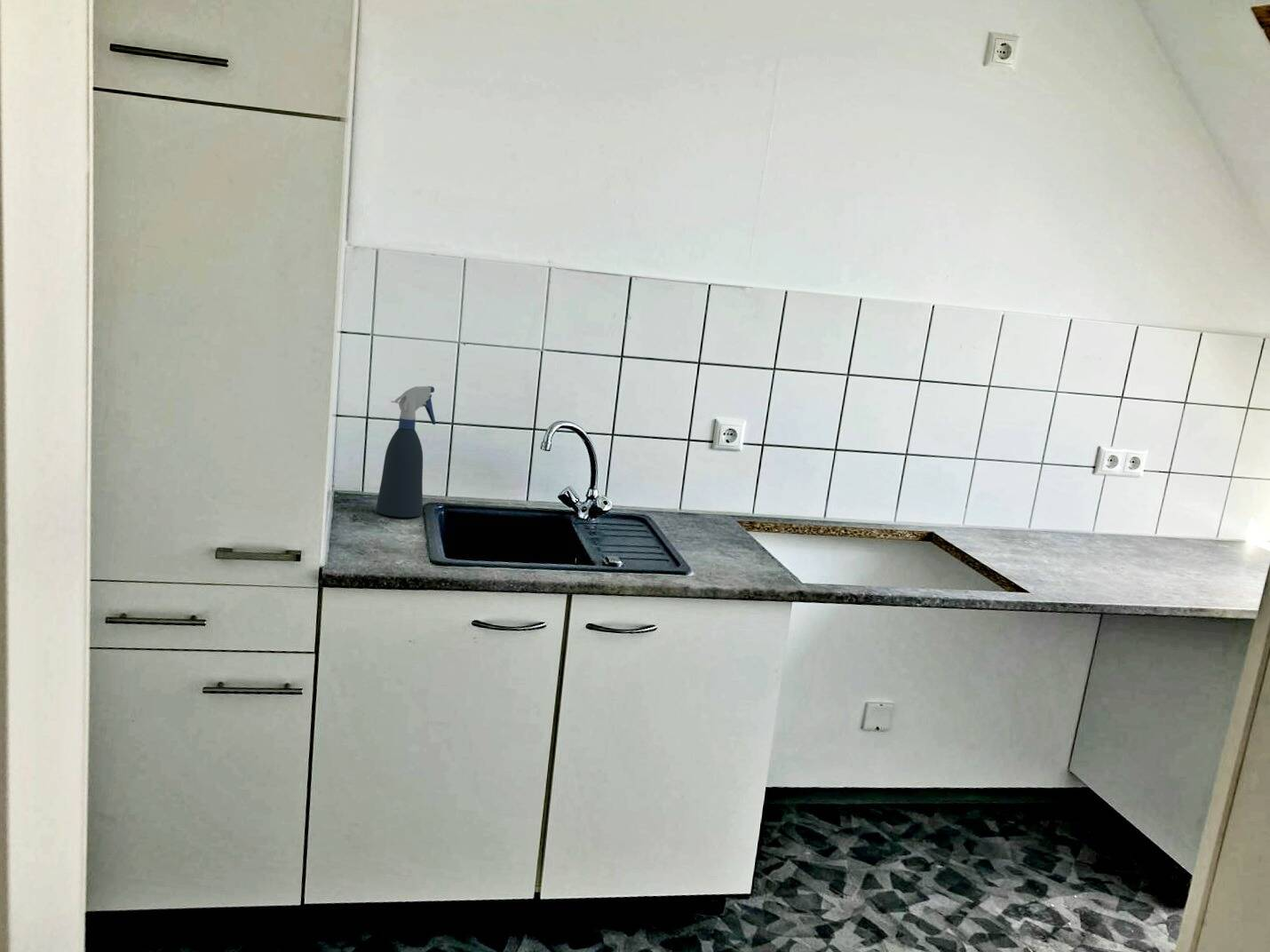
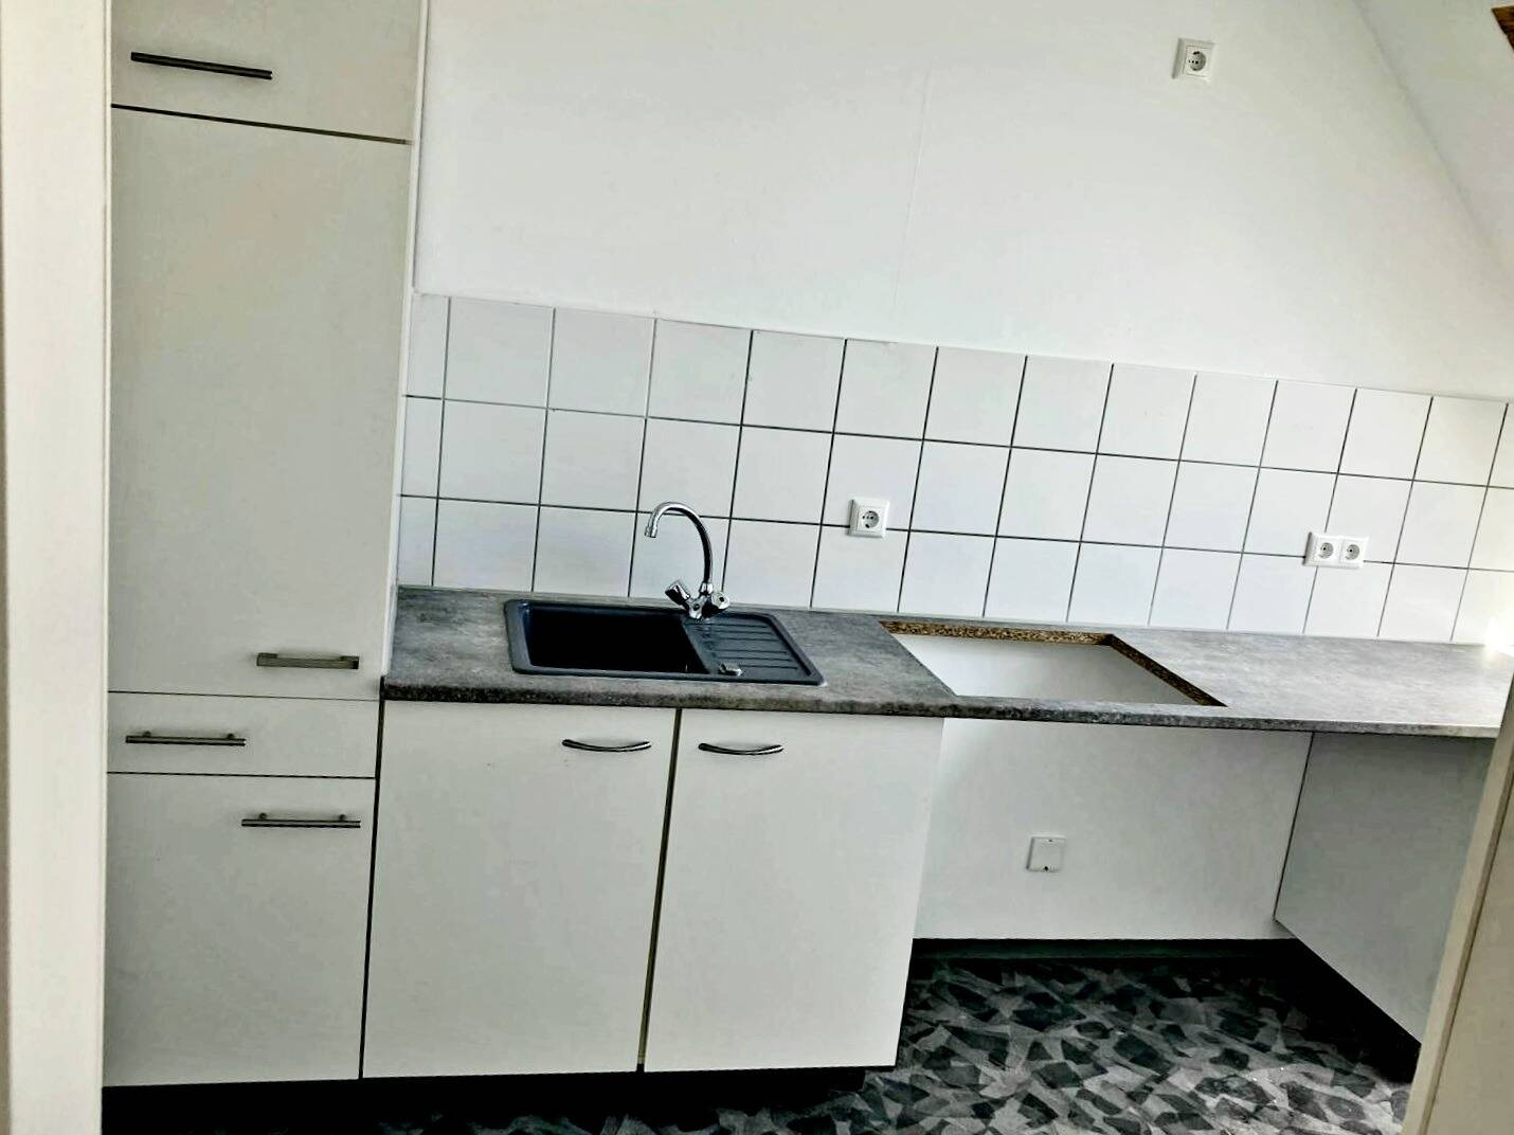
- spray bottle (405, 448)
